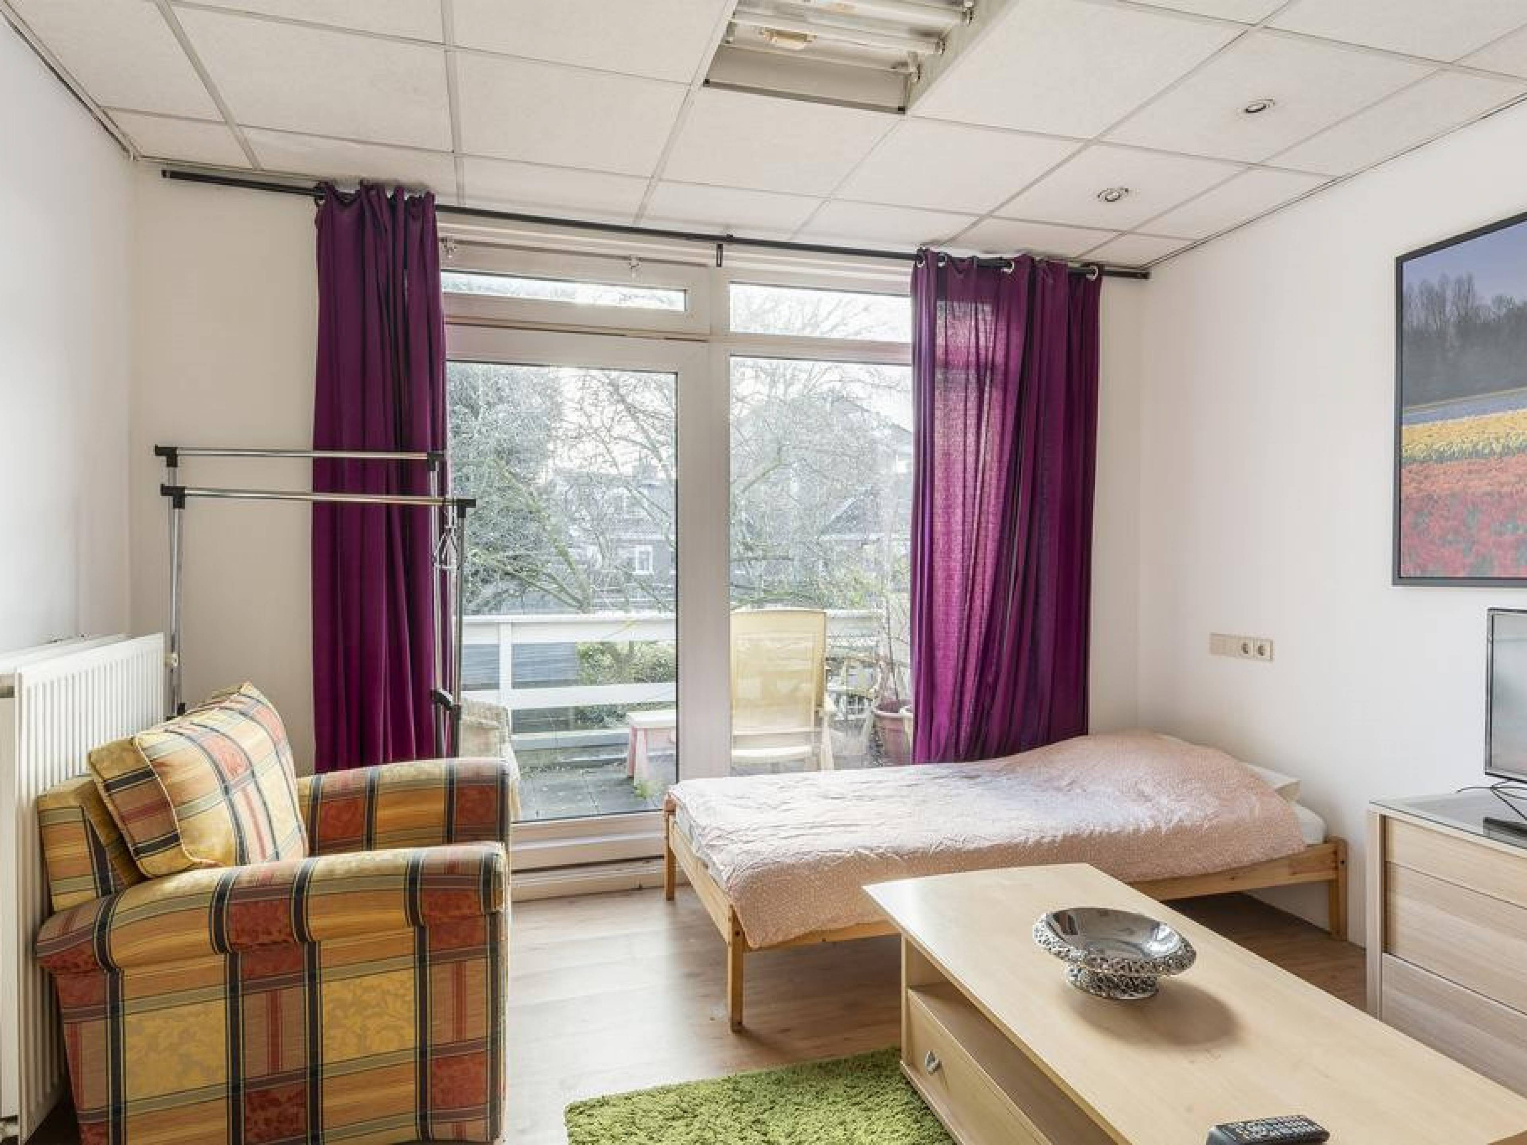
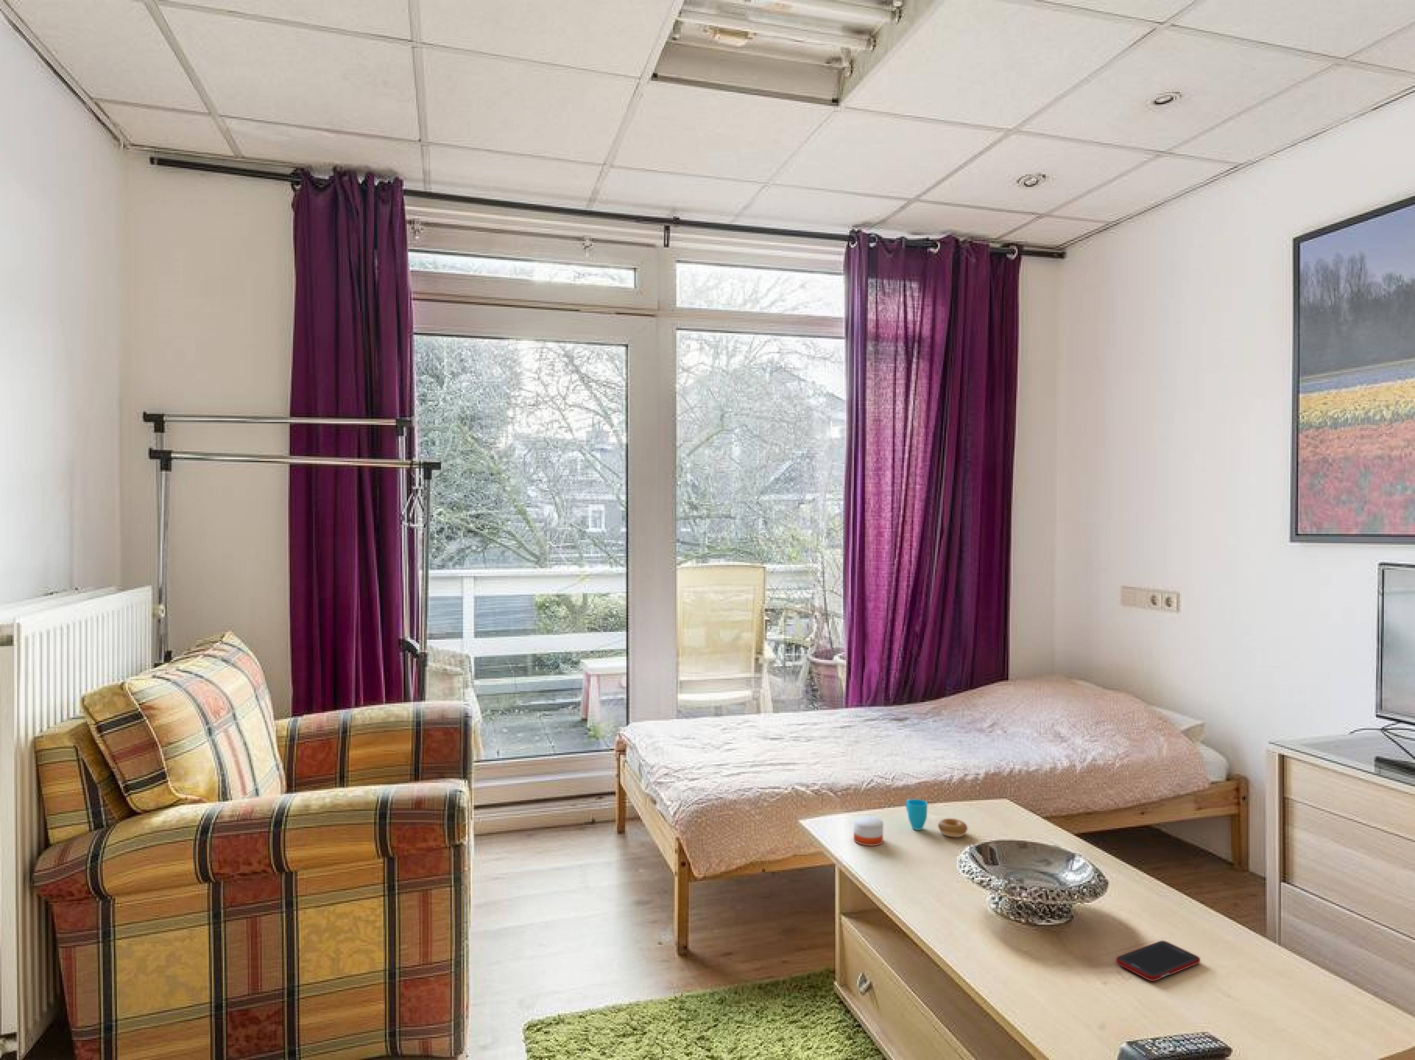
+ candle (868, 819)
+ cell phone (1158, 960)
+ cup (939, 822)
